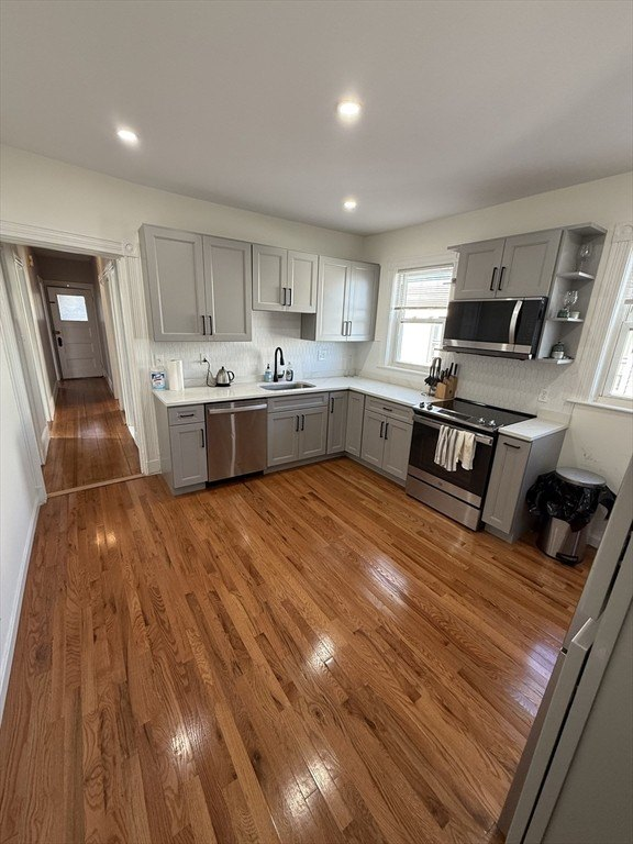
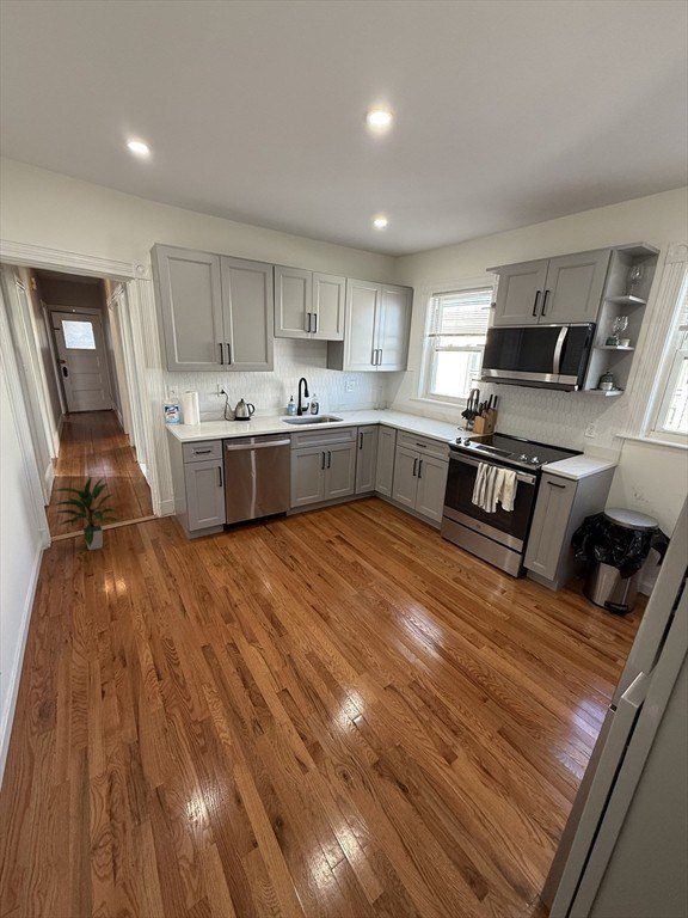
+ indoor plant (88, 514)
